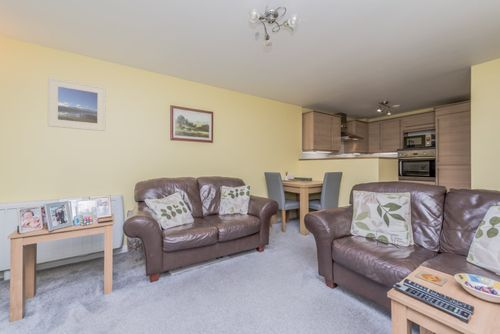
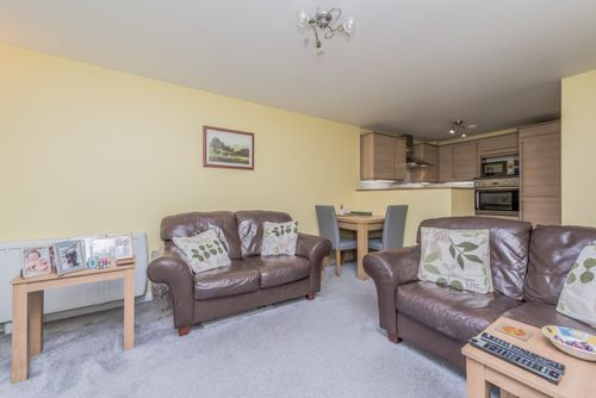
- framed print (78, 105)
